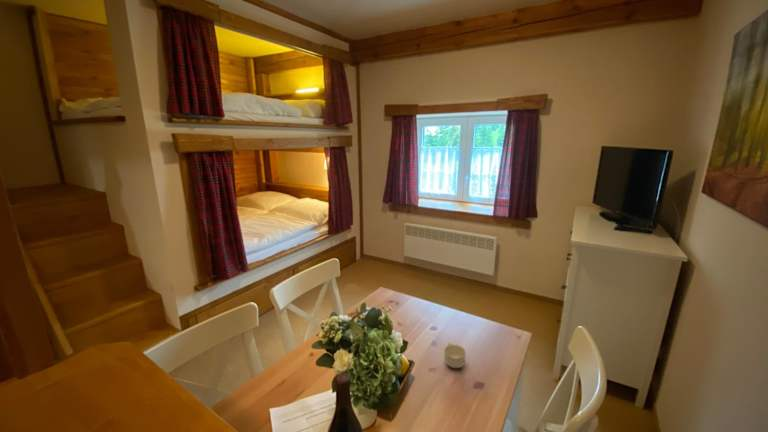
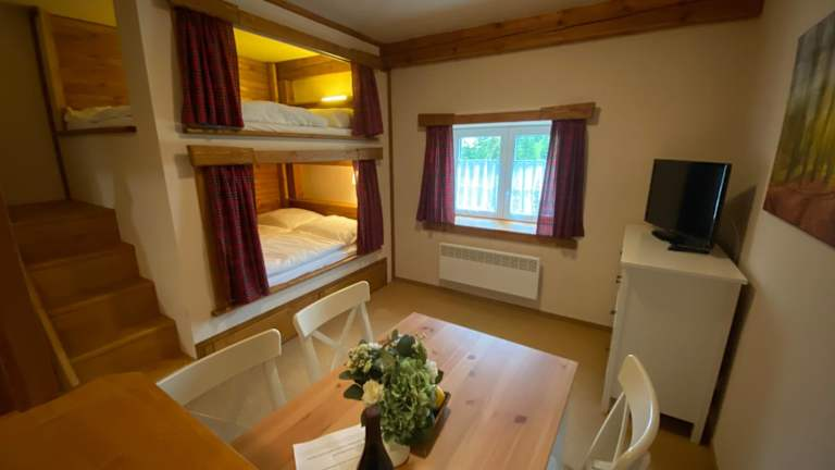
- cup (454, 355)
